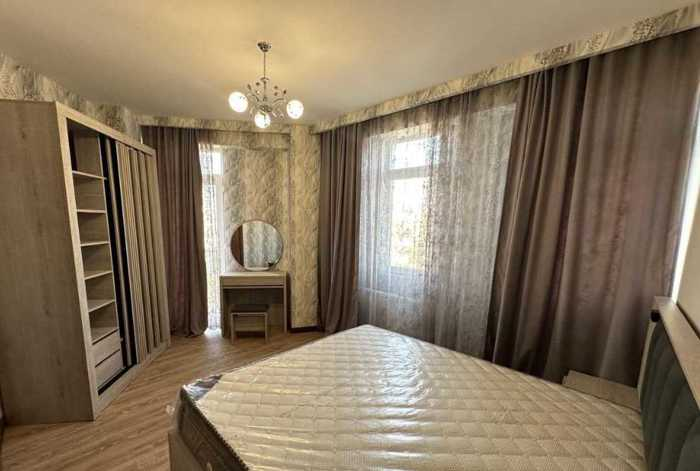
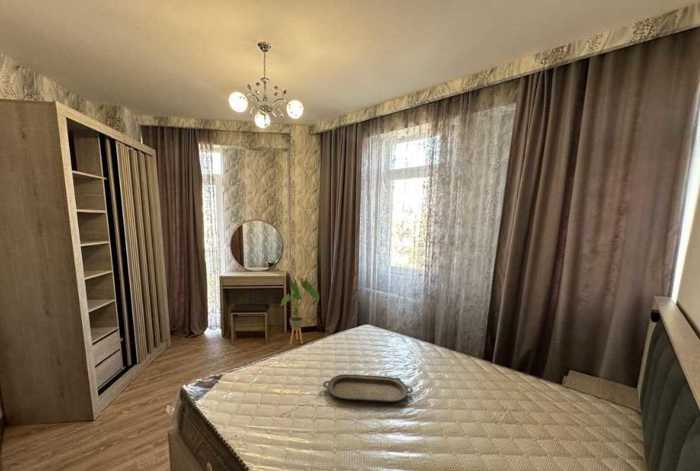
+ serving tray (367, 389)
+ house plant (298, 310)
